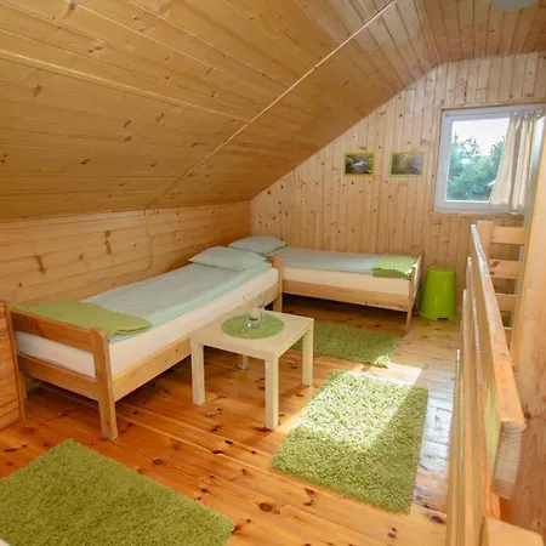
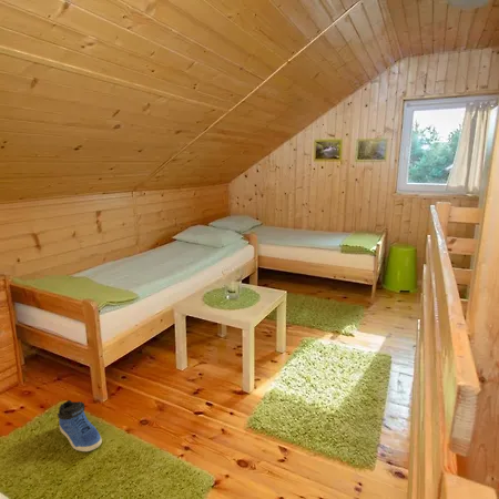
+ sneaker (78, 422)
